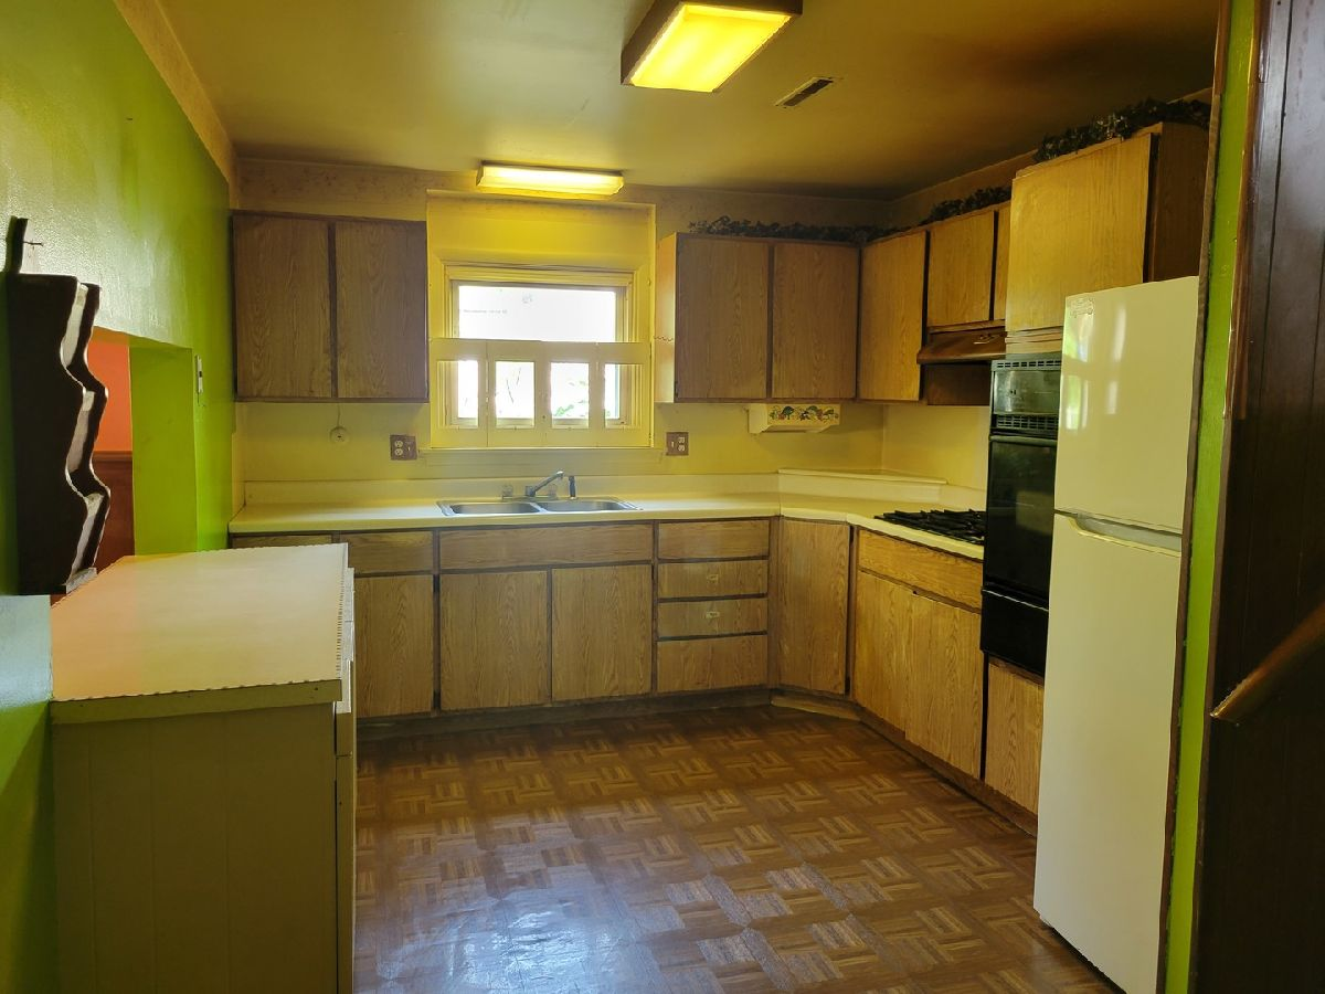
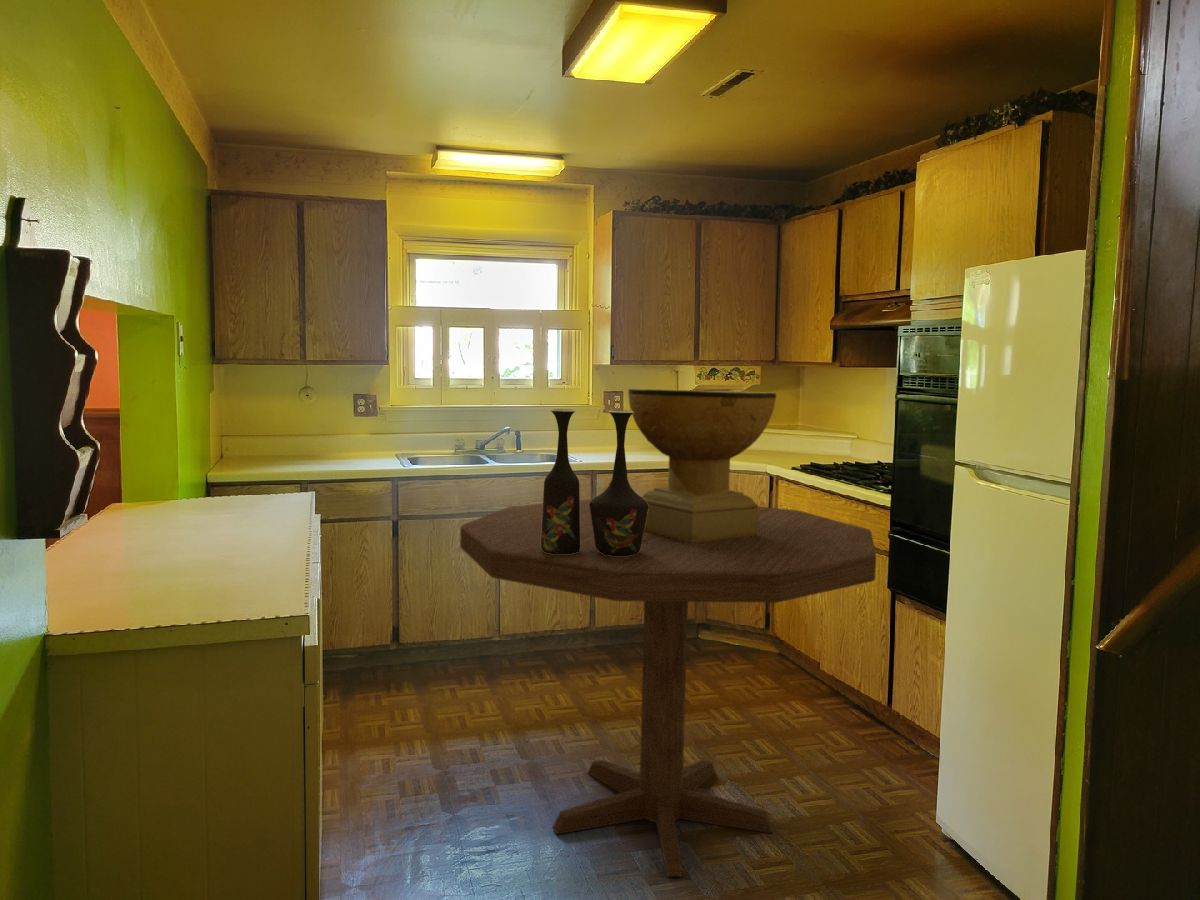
+ vase (605, 490)
+ decorative bowl (699, 460)
+ dining table (664, 671)
